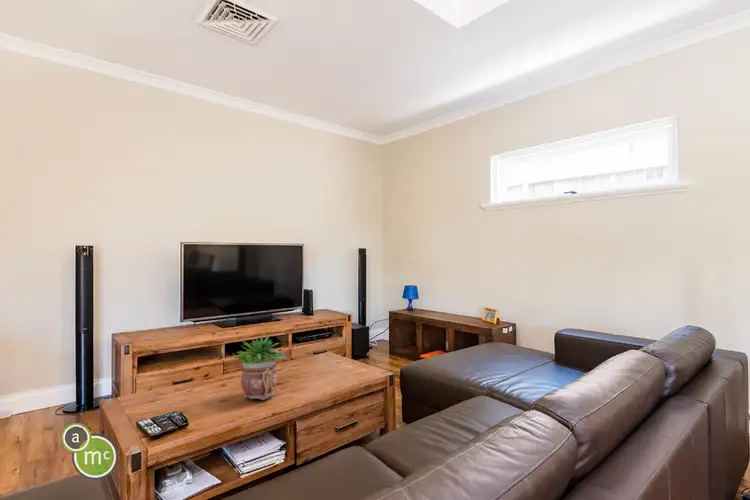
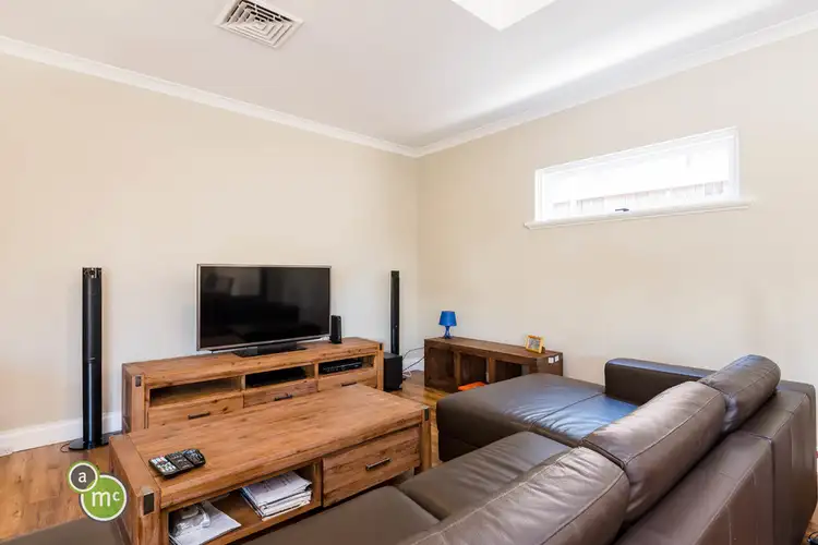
- potted plant (258, 365)
